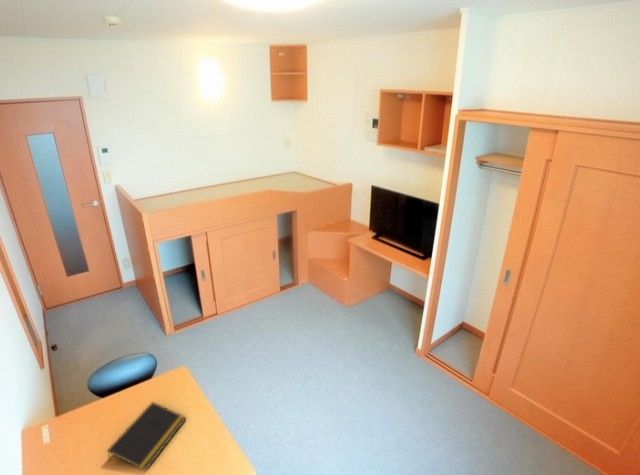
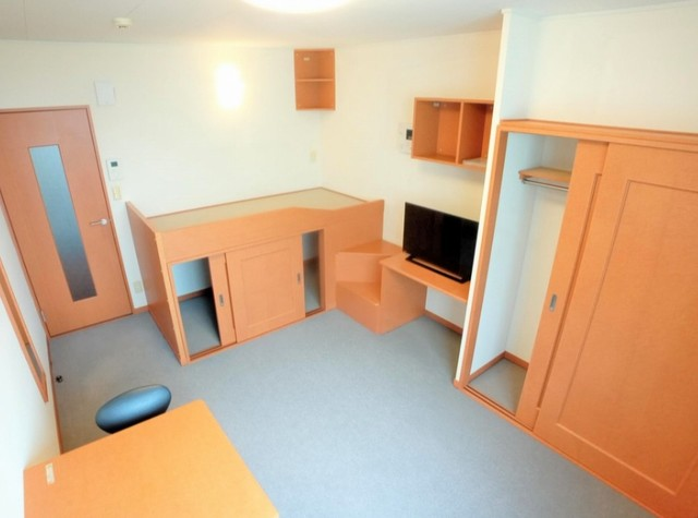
- notepad (149, 433)
